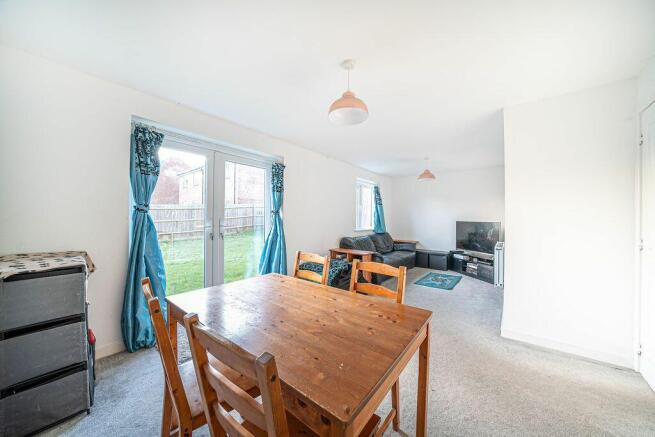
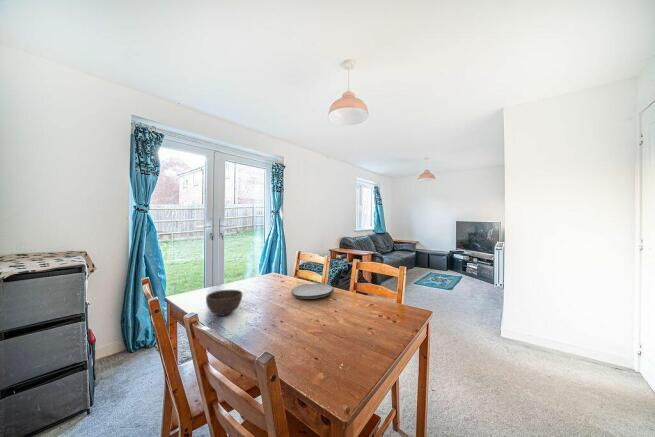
+ plate (312, 290)
+ bowl (224, 303)
